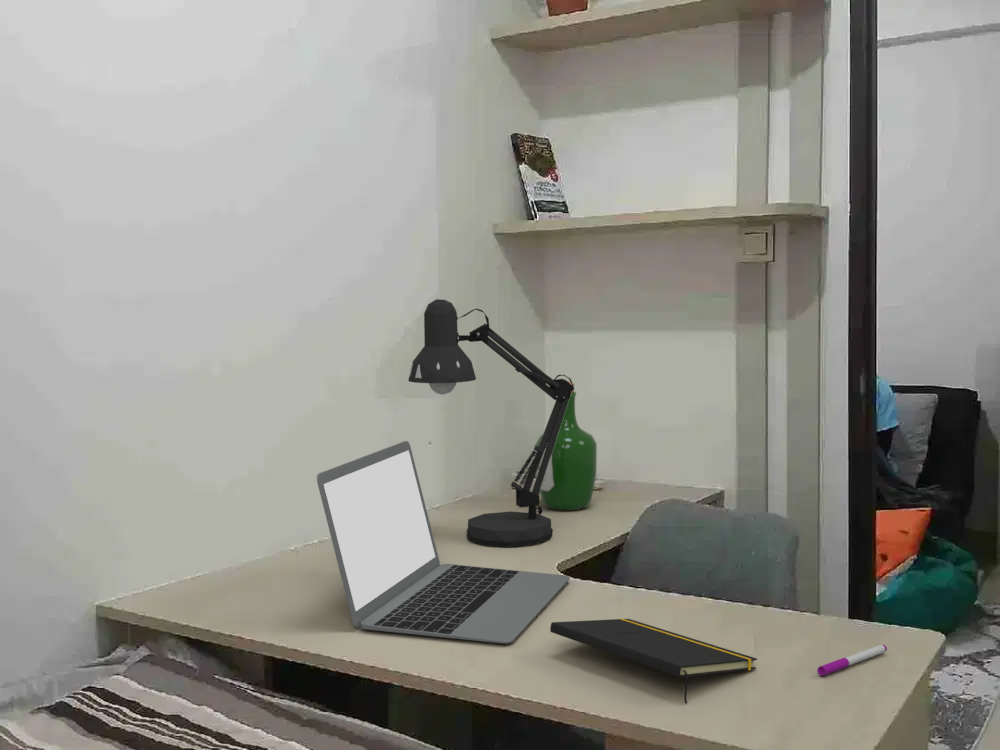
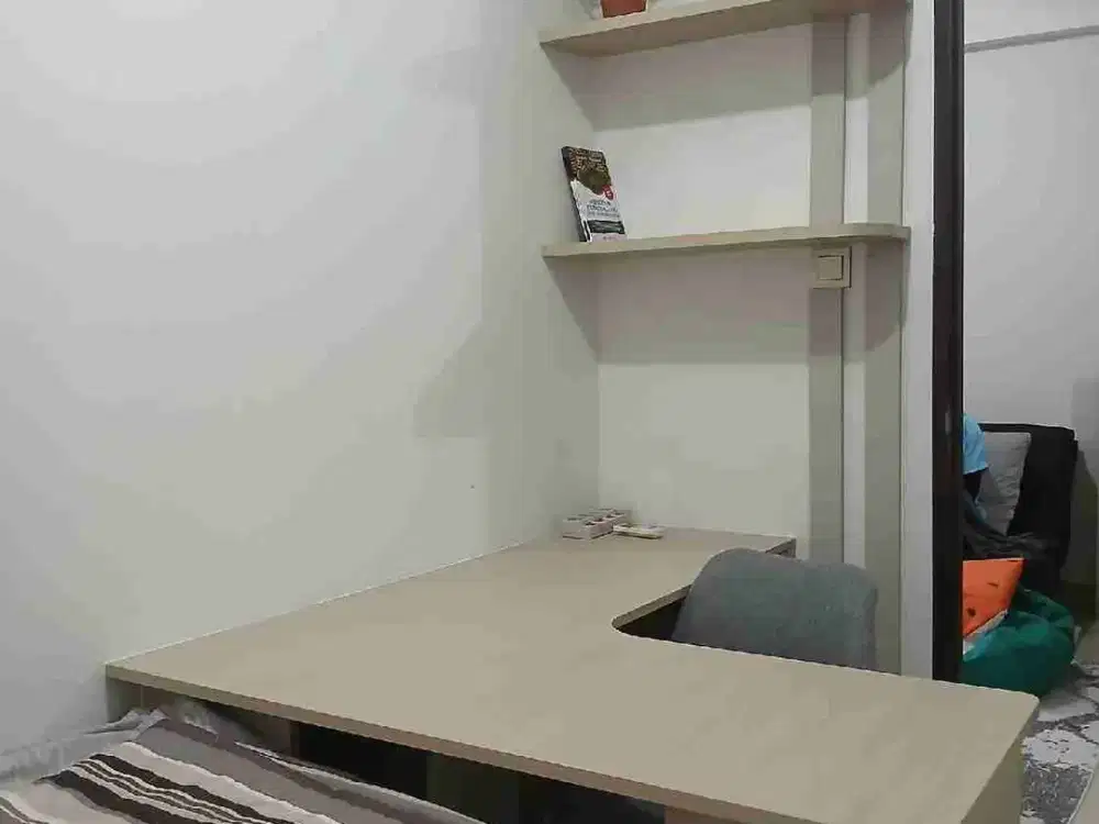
- notepad (651, 645)
- wine bottle (565, 444)
- pen (853, 659)
- desk lamp (475, 379)
- laptop (432, 534)
